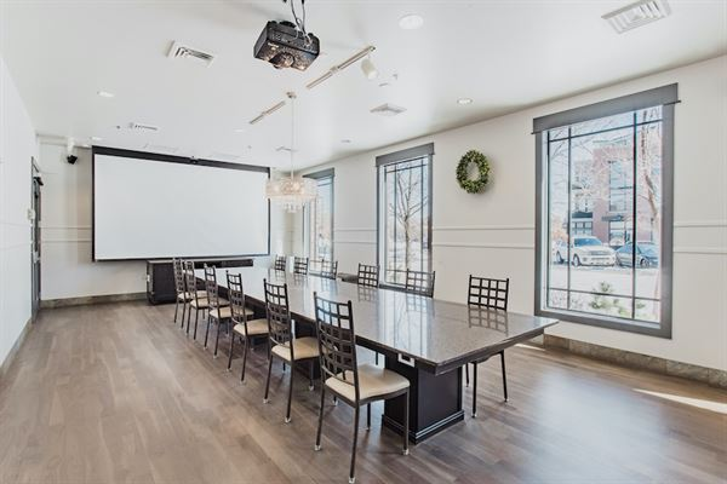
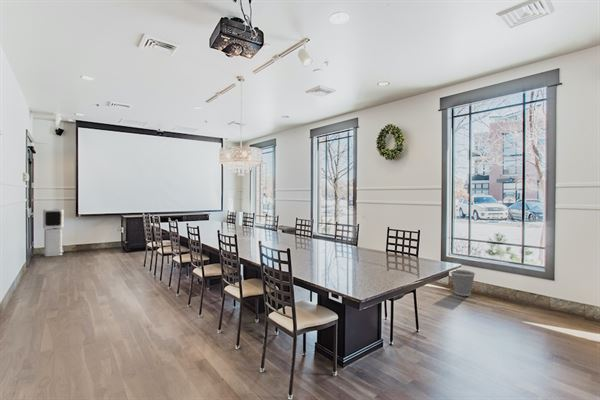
+ wastebasket (462, 282)
+ air purifier (53, 231)
